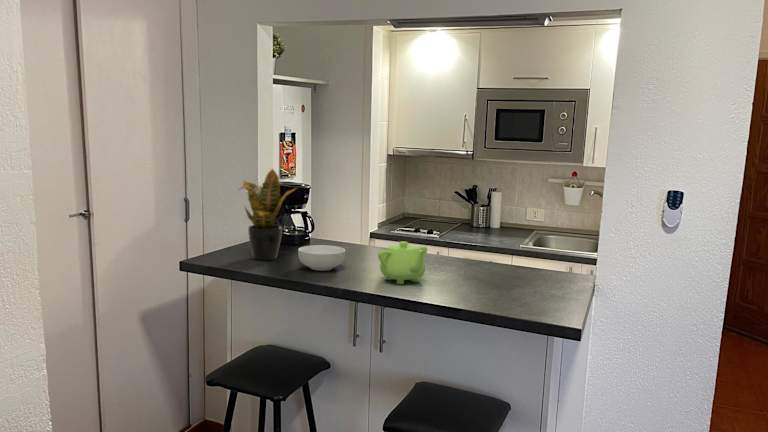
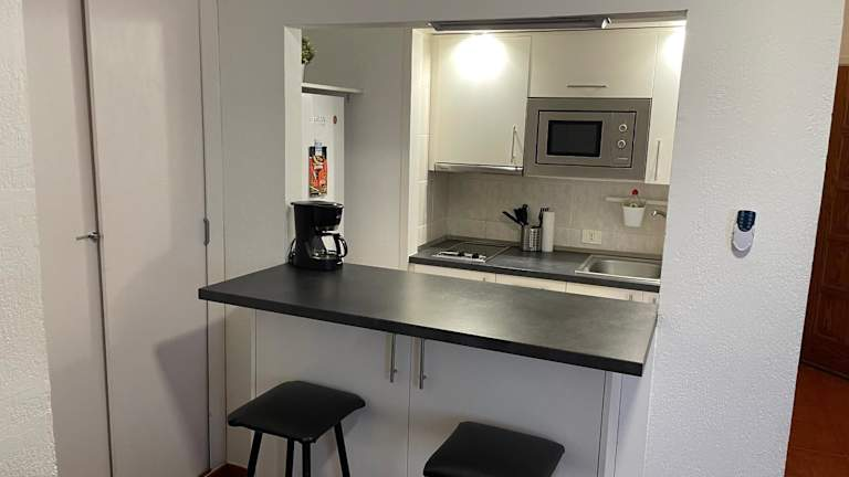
- teapot (407, 262)
- cereal bowl (321, 258)
- potted plant (262, 212)
